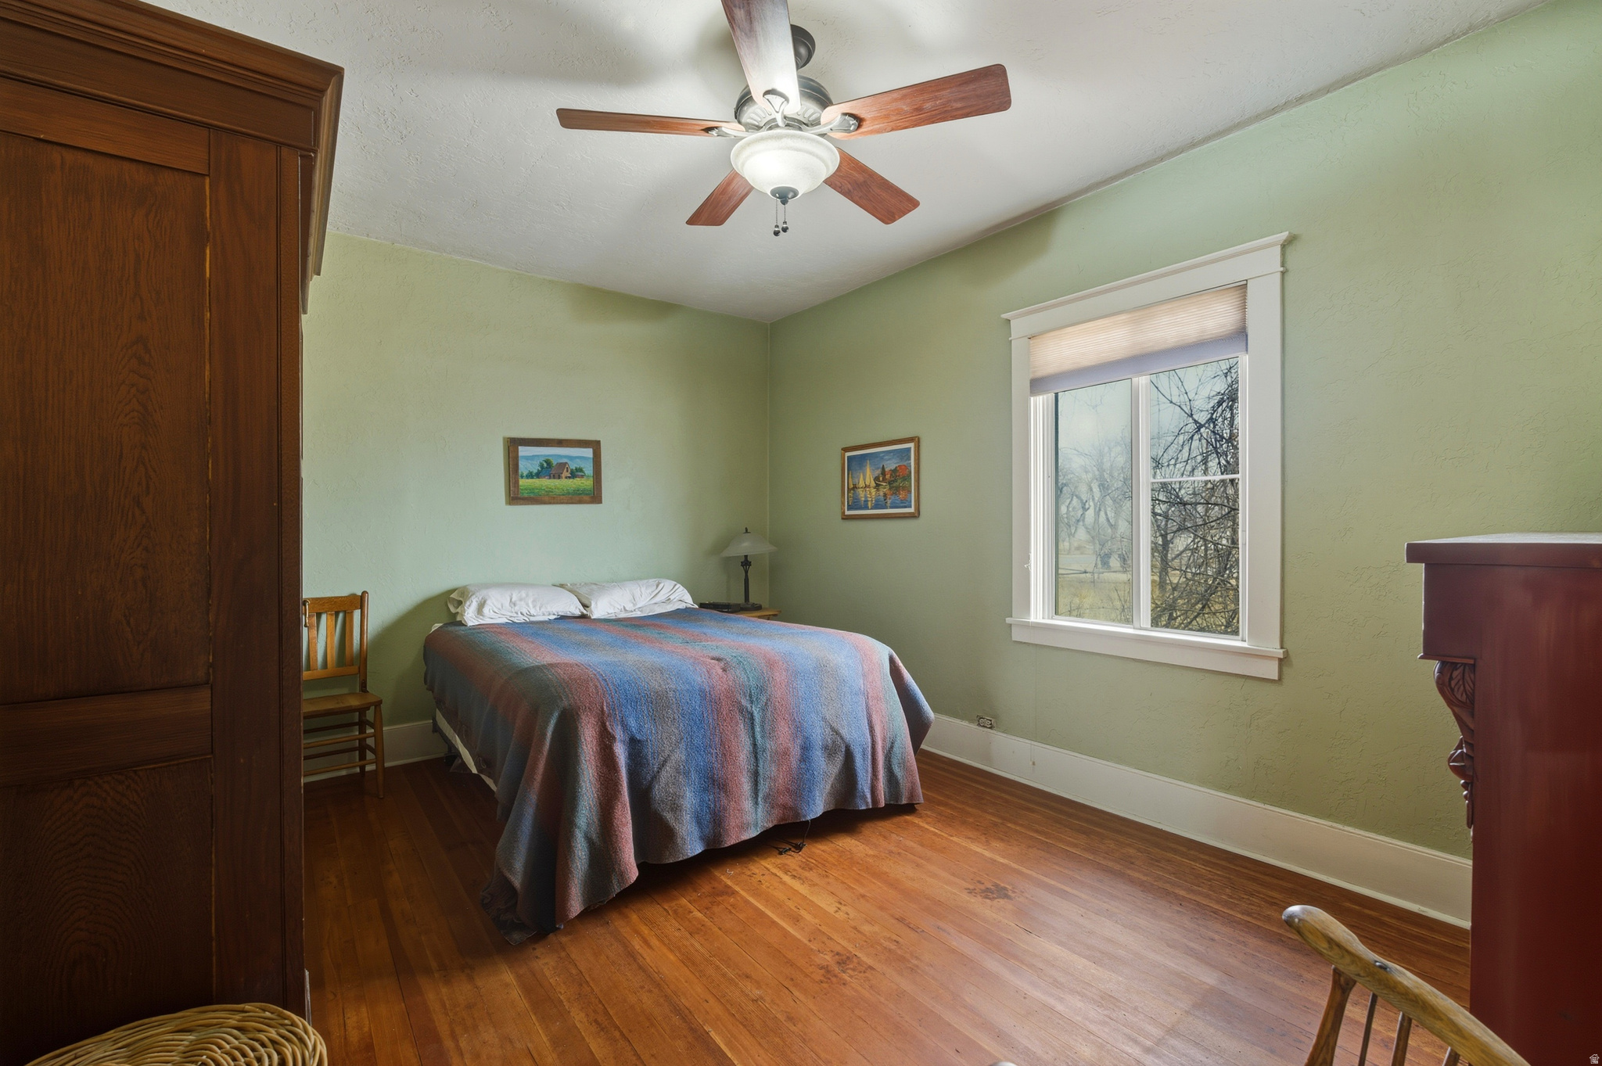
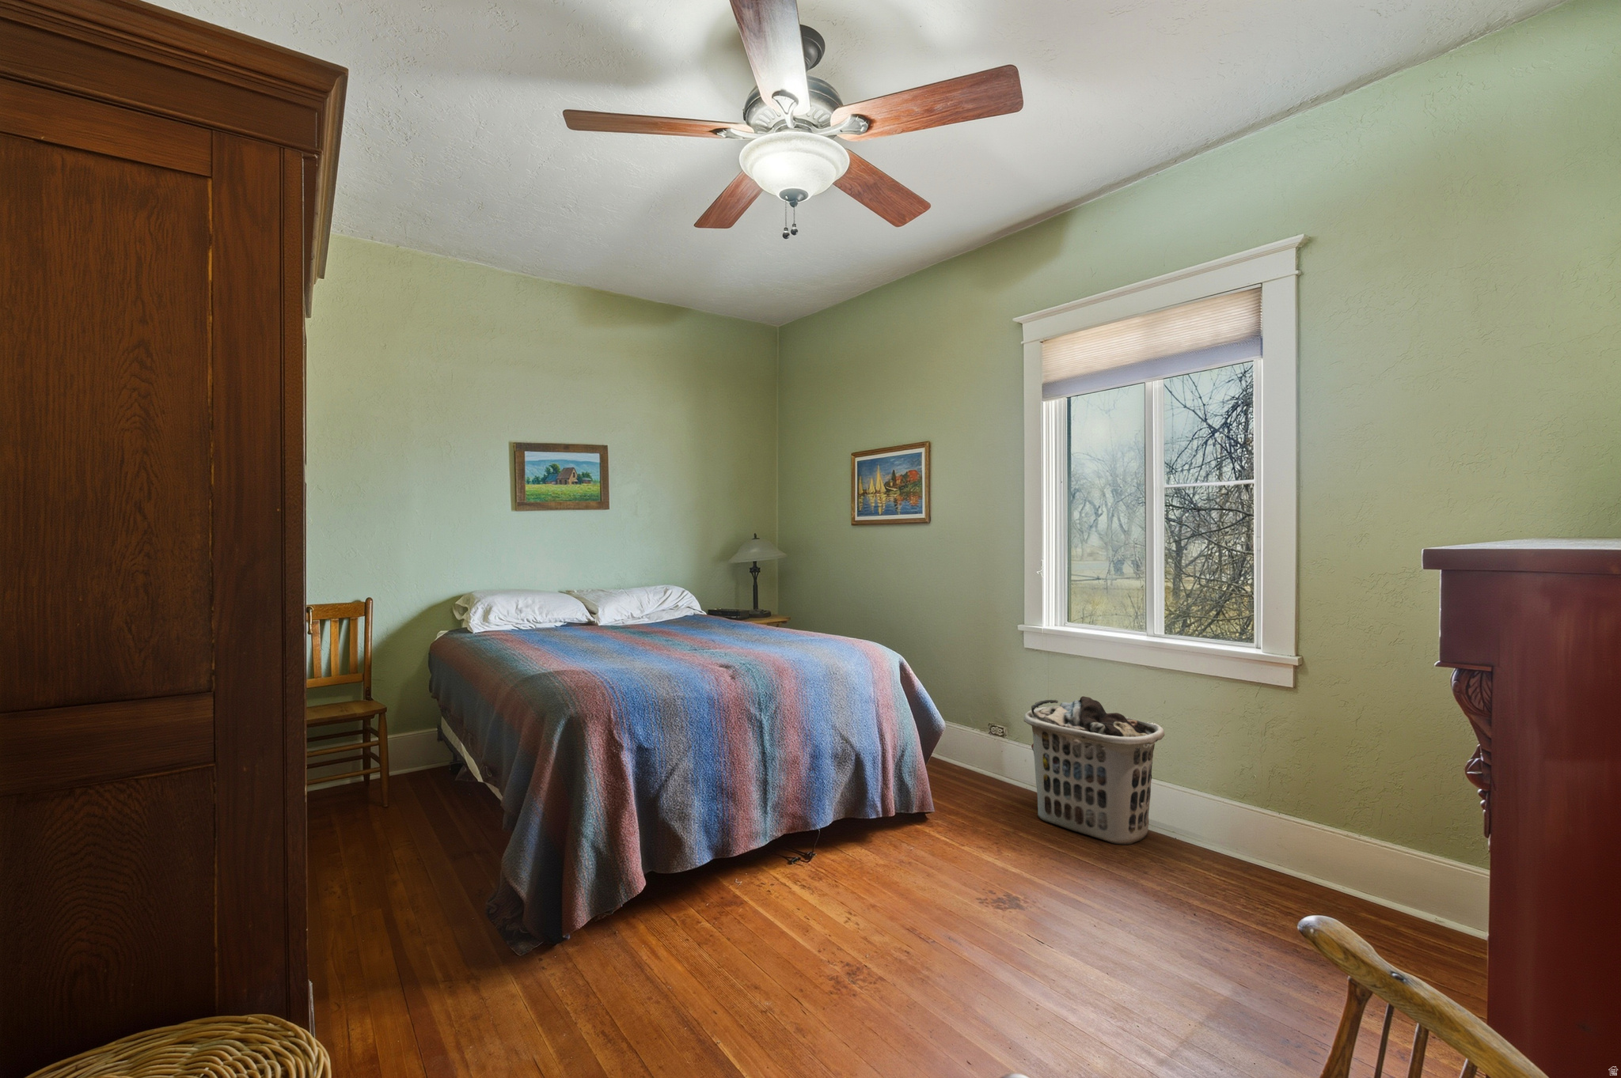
+ clothes hamper (1090, 762)
